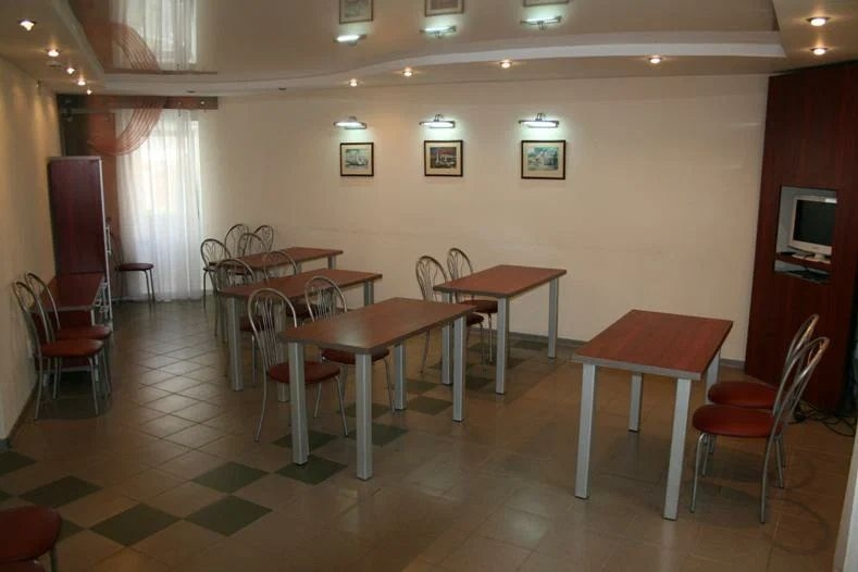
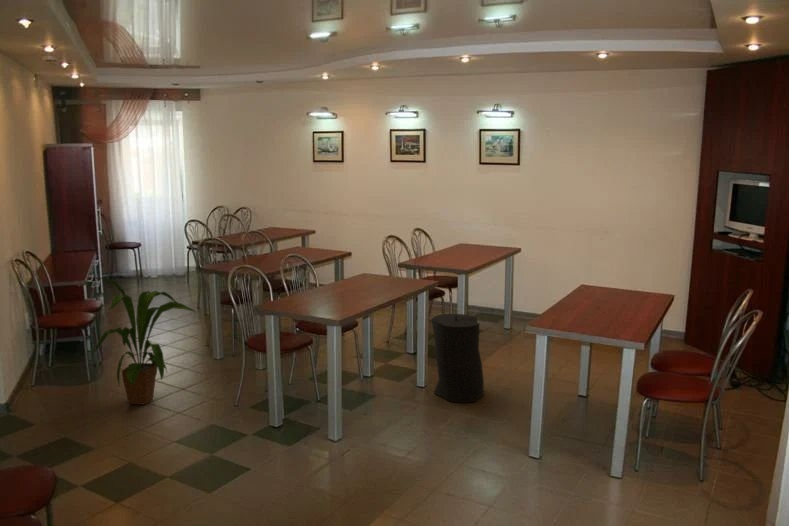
+ house plant (148, 340)
+ trash can (457, 353)
